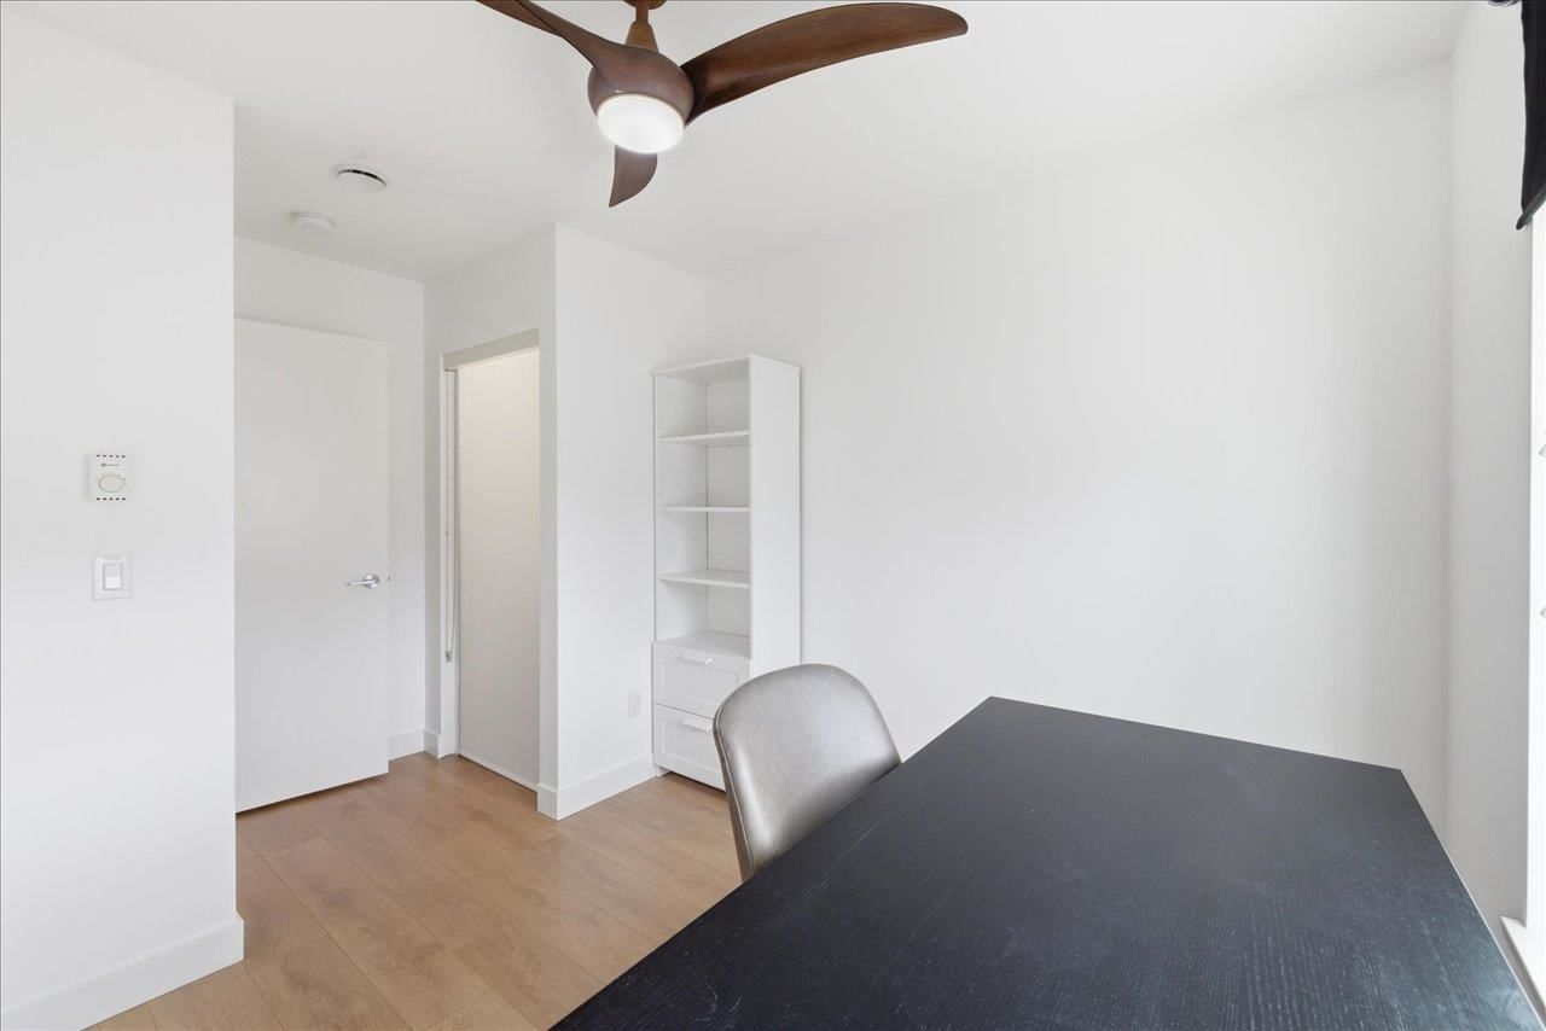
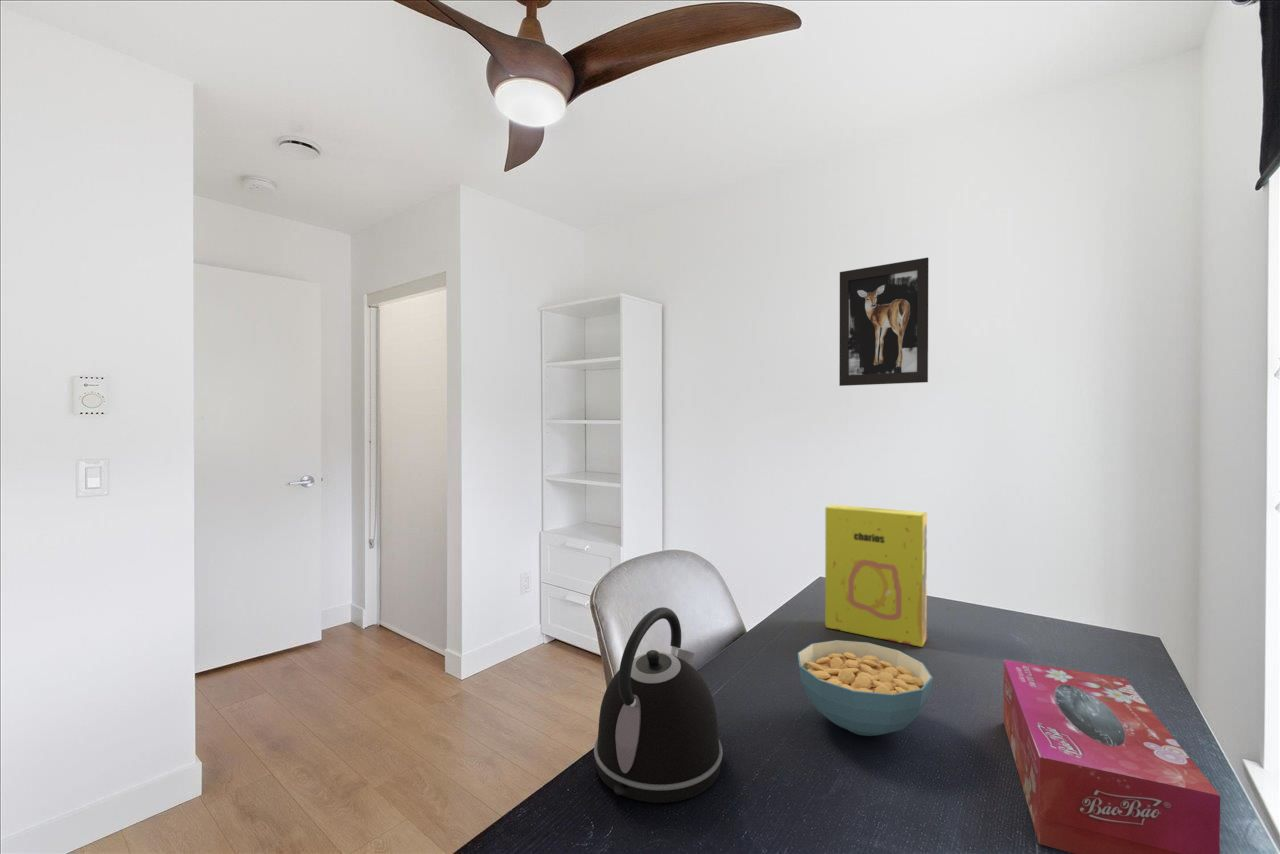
+ kettle (657, 685)
+ cereal bowl (861, 695)
+ tissue box (1087, 750)
+ wall art (881, 324)
+ cereal box (874, 570)
